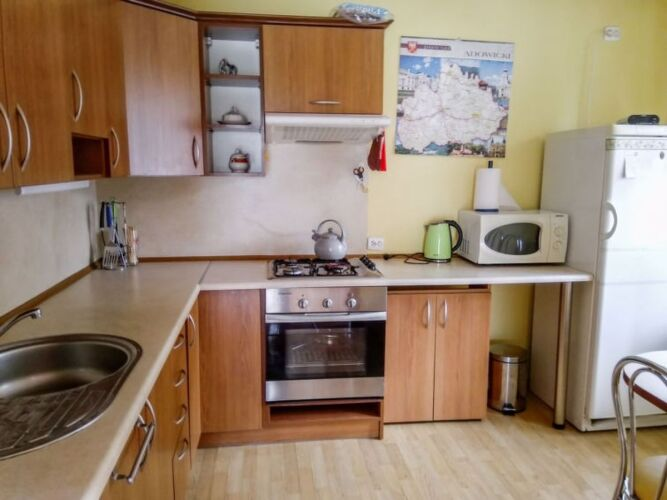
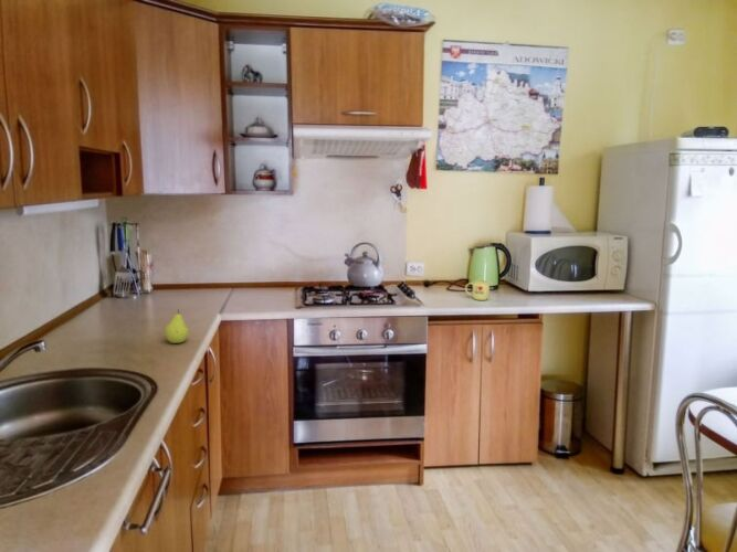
+ mug (476, 289)
+ fruit (176, 327)
